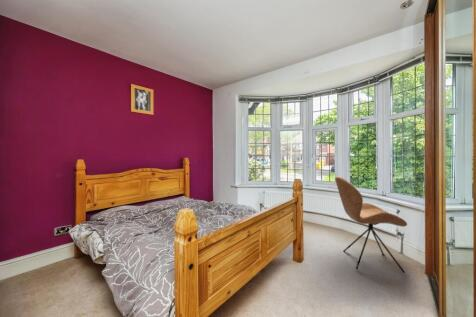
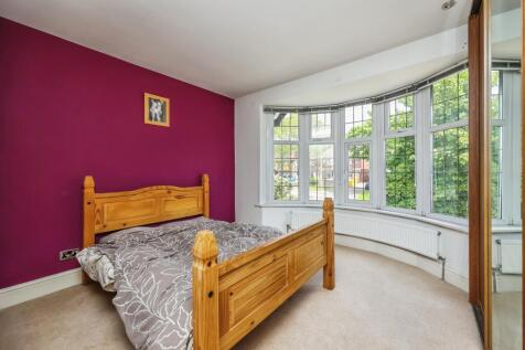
- chair (366, 218)
